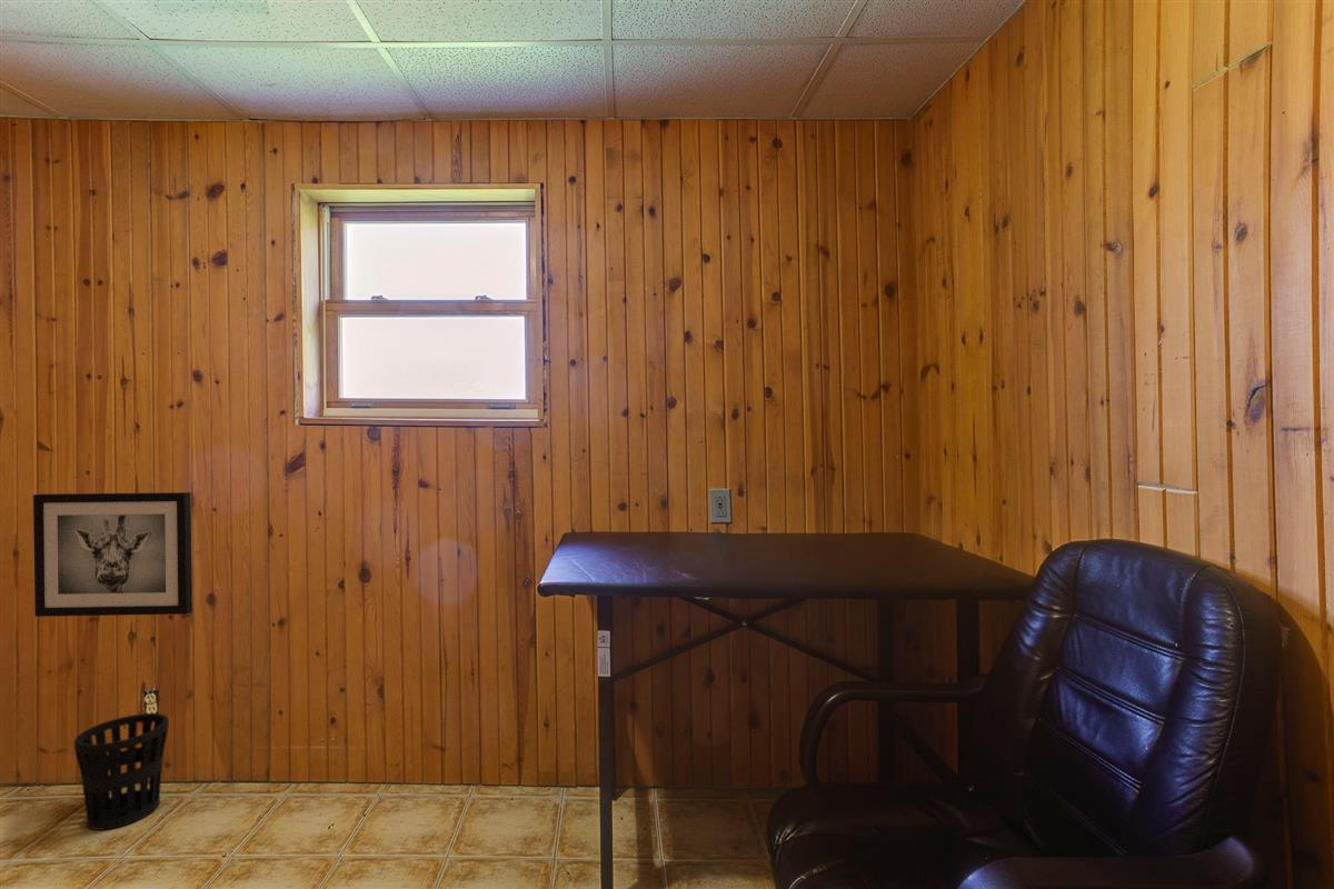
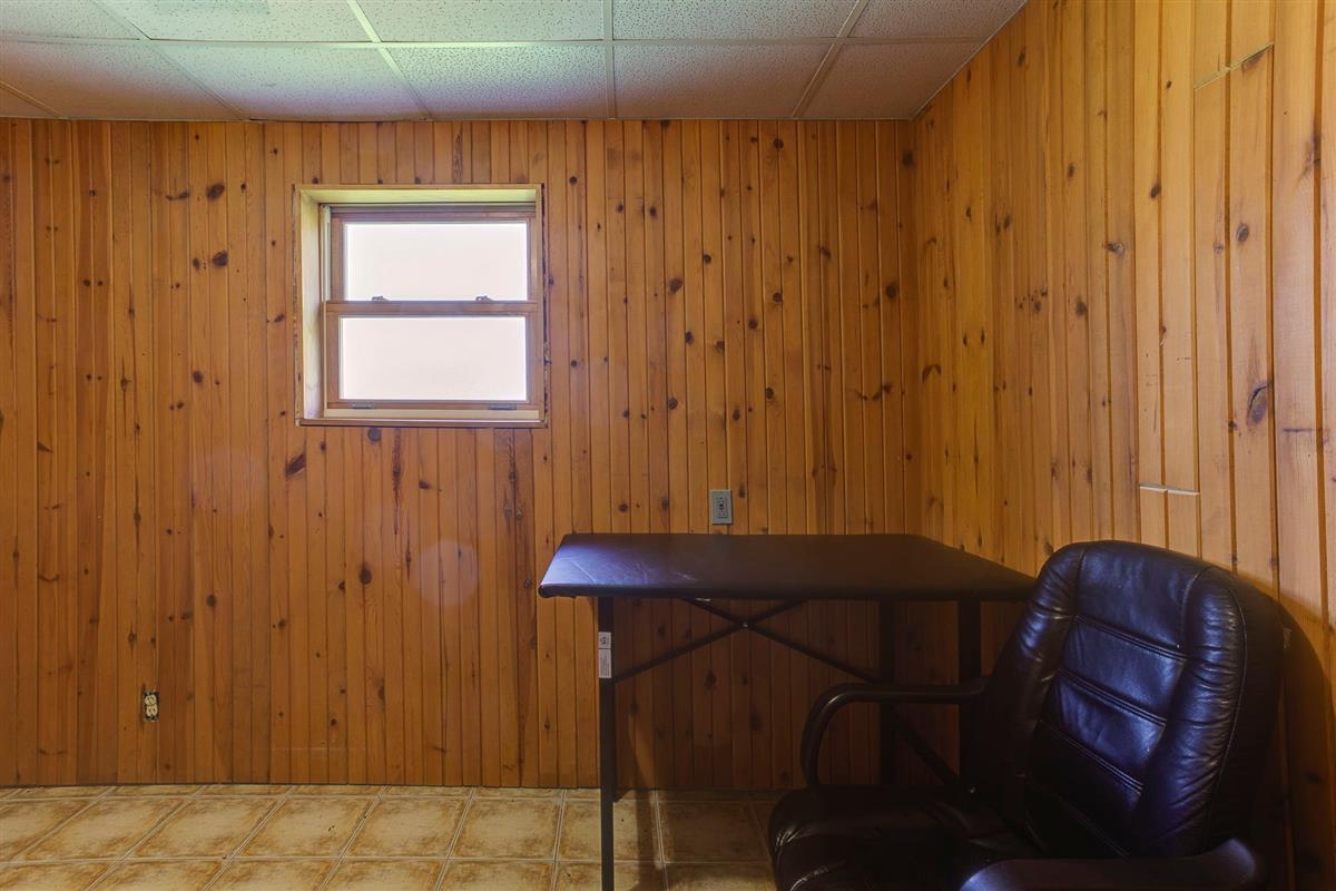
- wastebasket (123, 772)
- wall art (113, 553)
